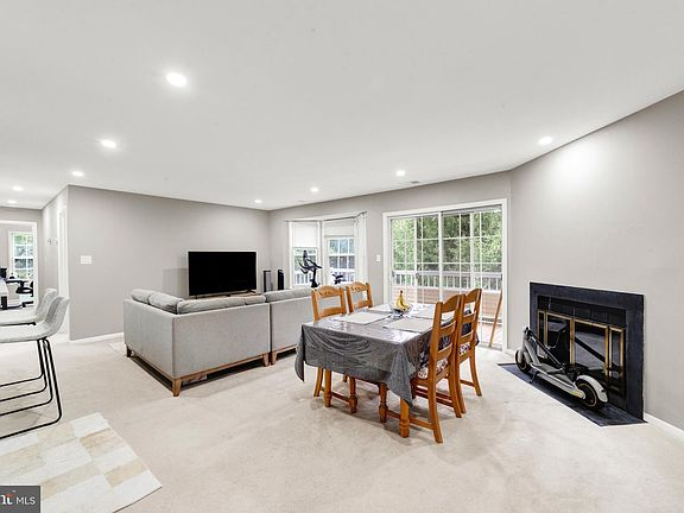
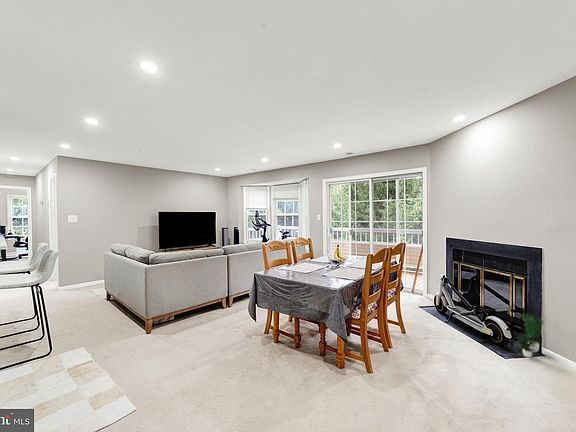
+ potted plant (529, 334)
